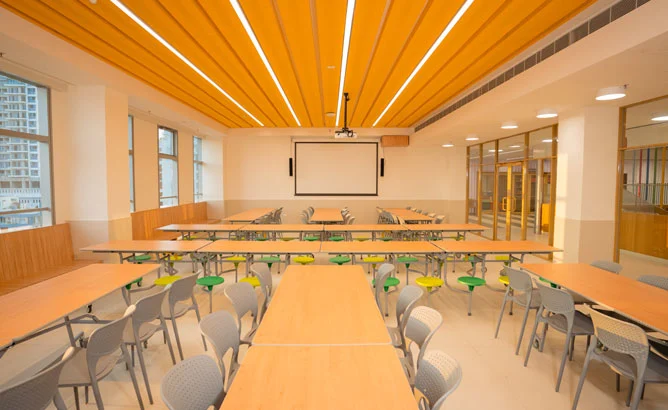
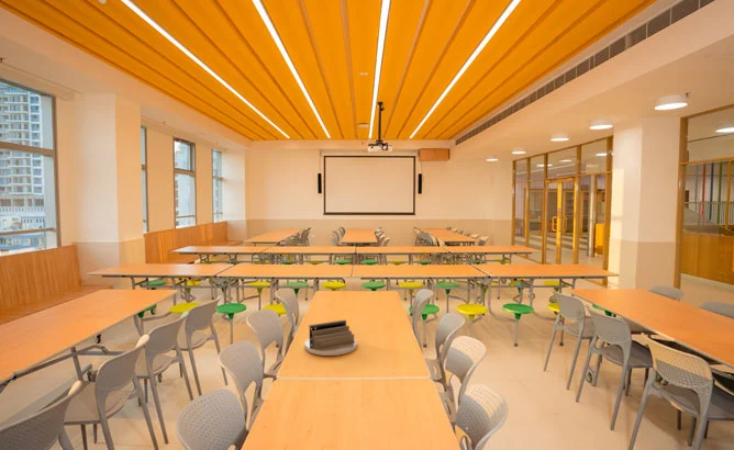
+ desk organizer (331, 335)
